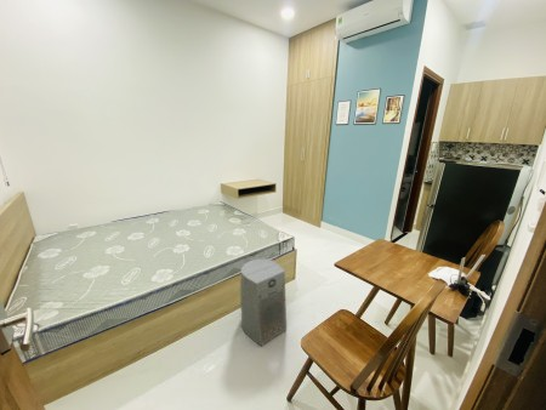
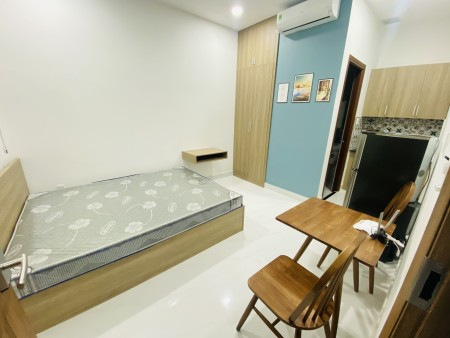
- fan (260, 297)
